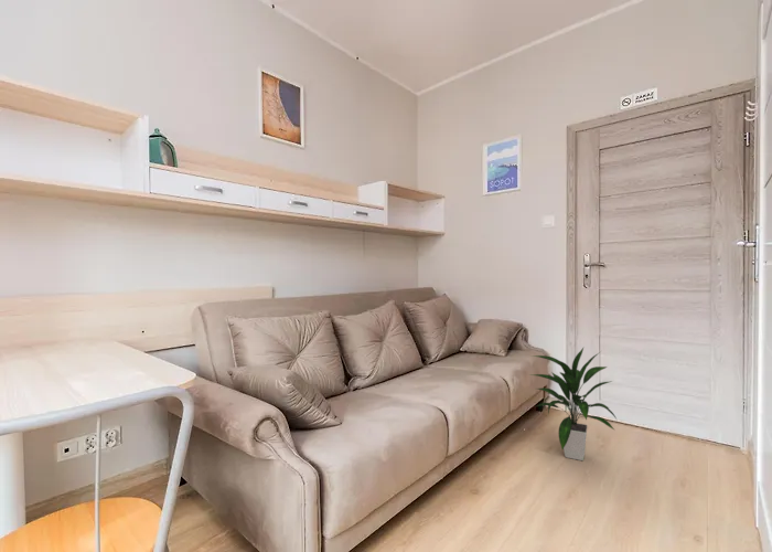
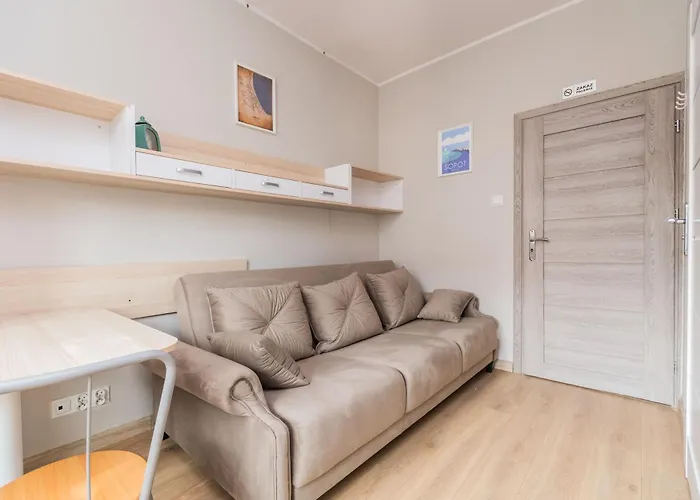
- indoor plant (571, 402)
